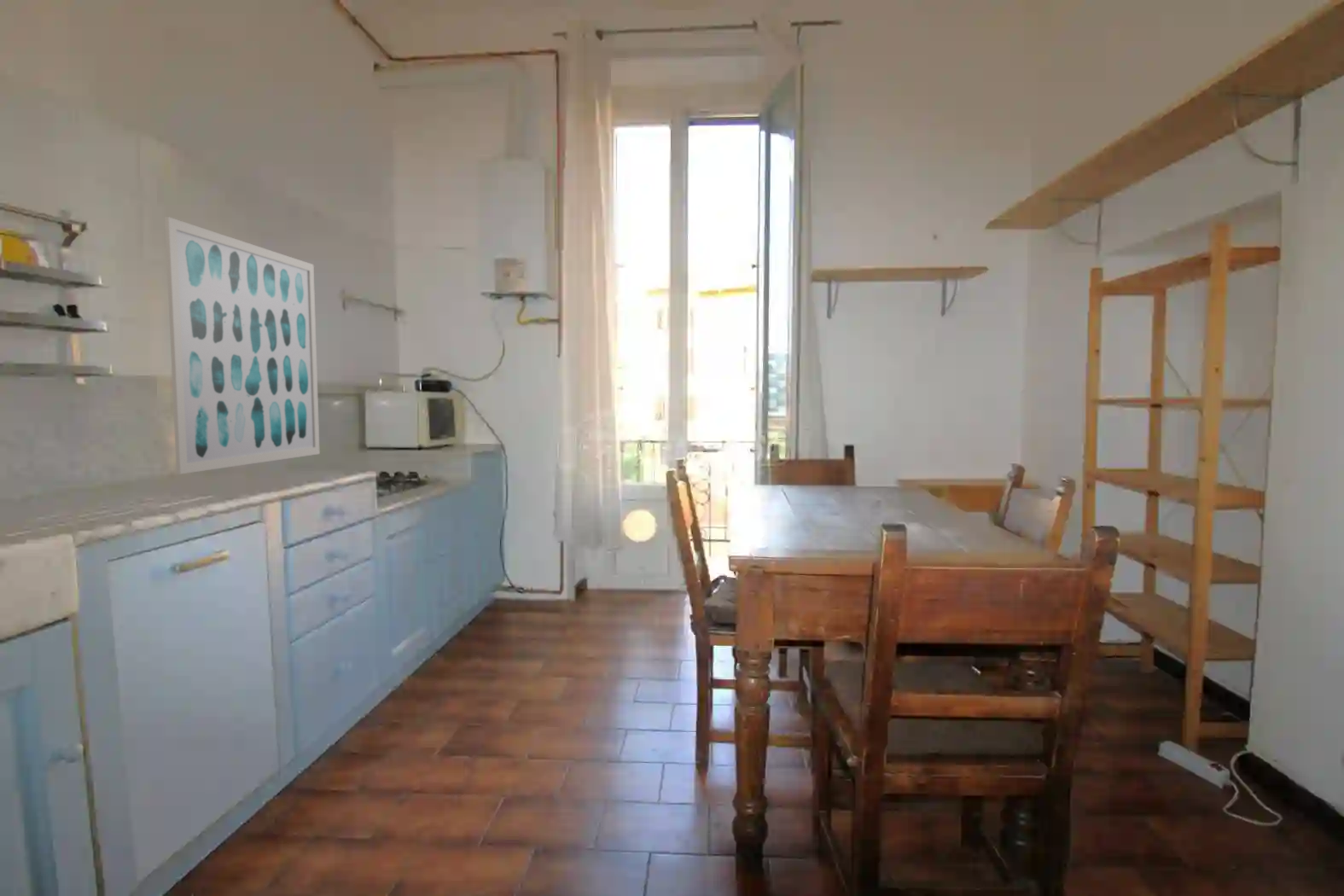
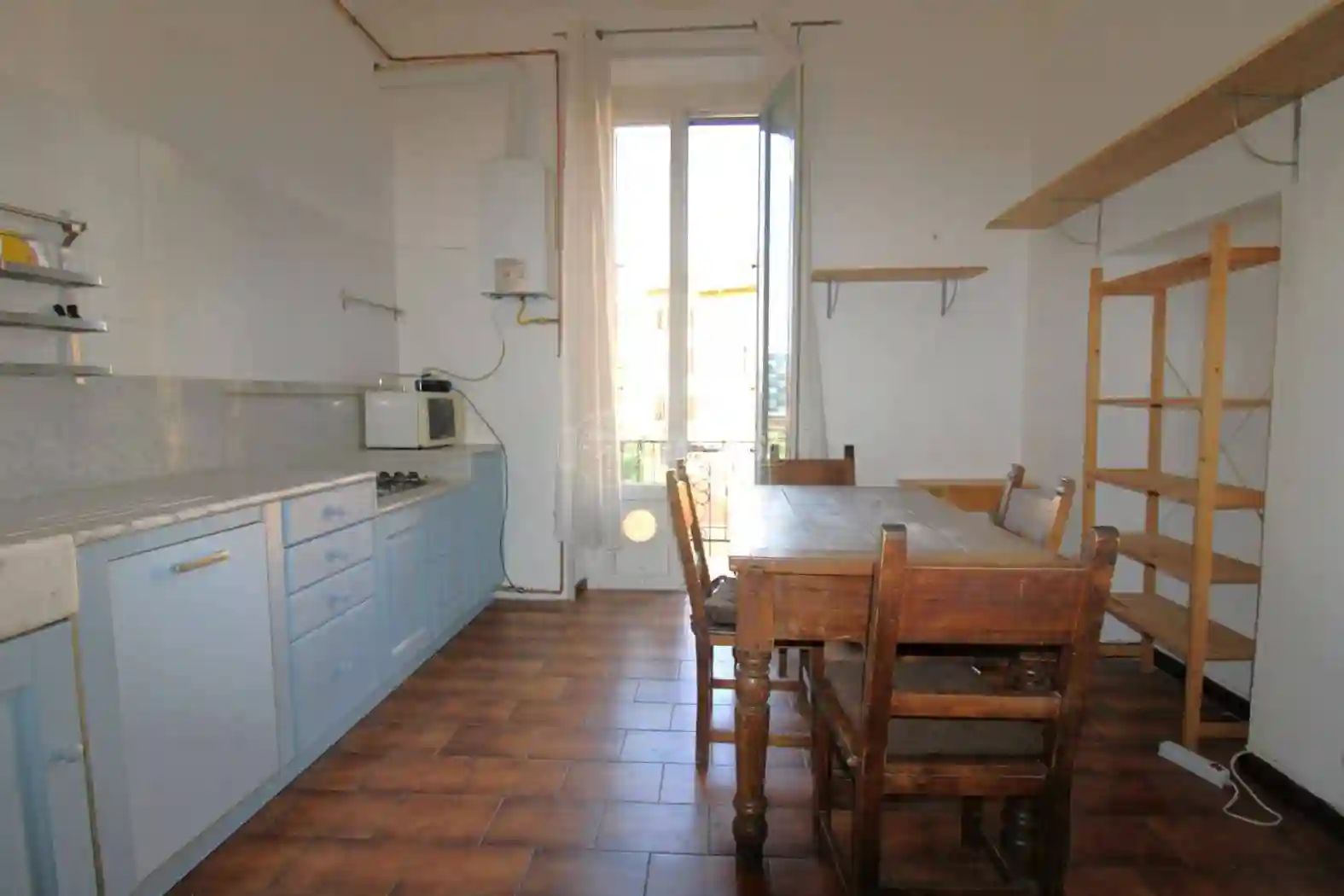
- wall art (254, 354)
